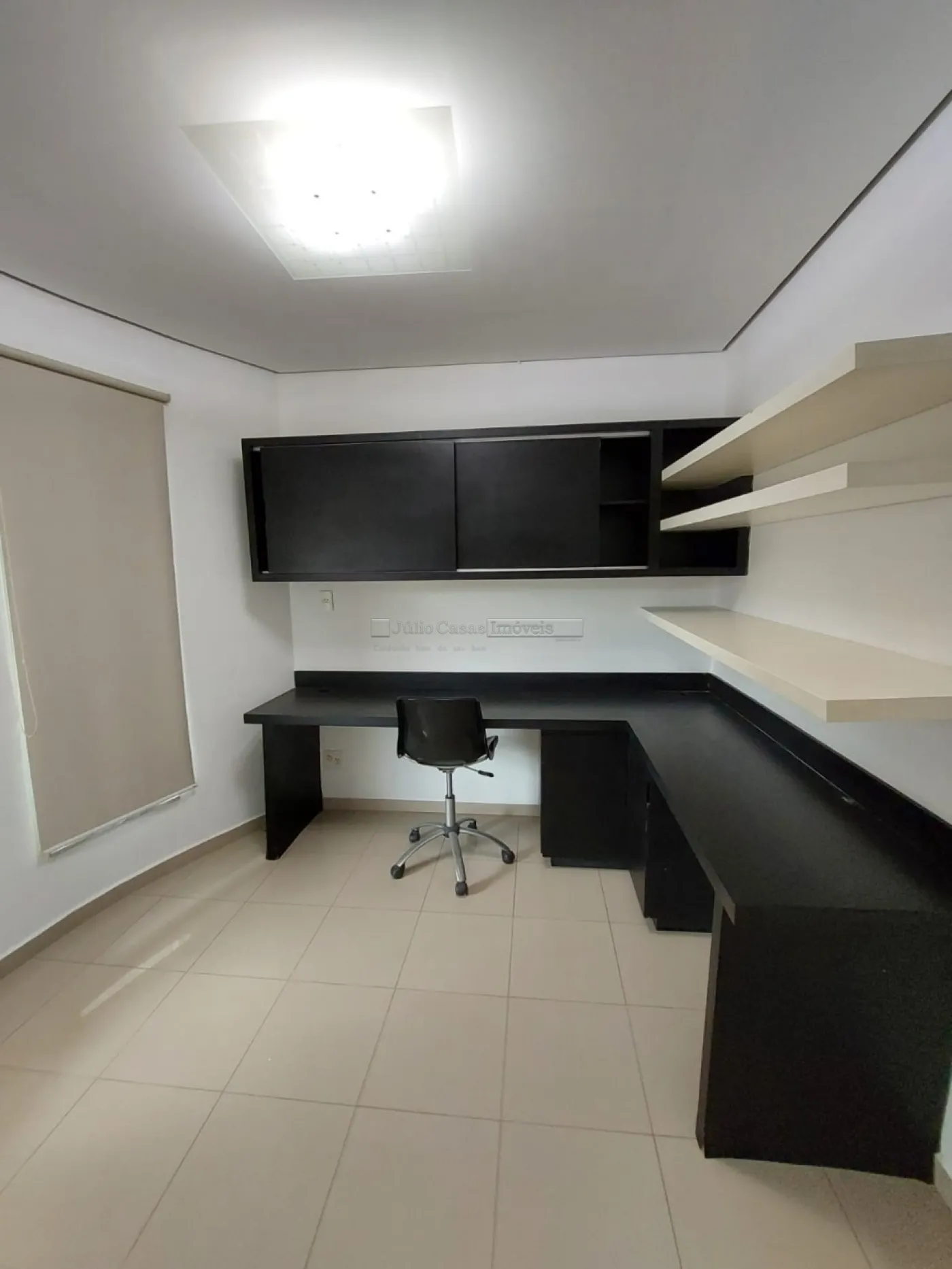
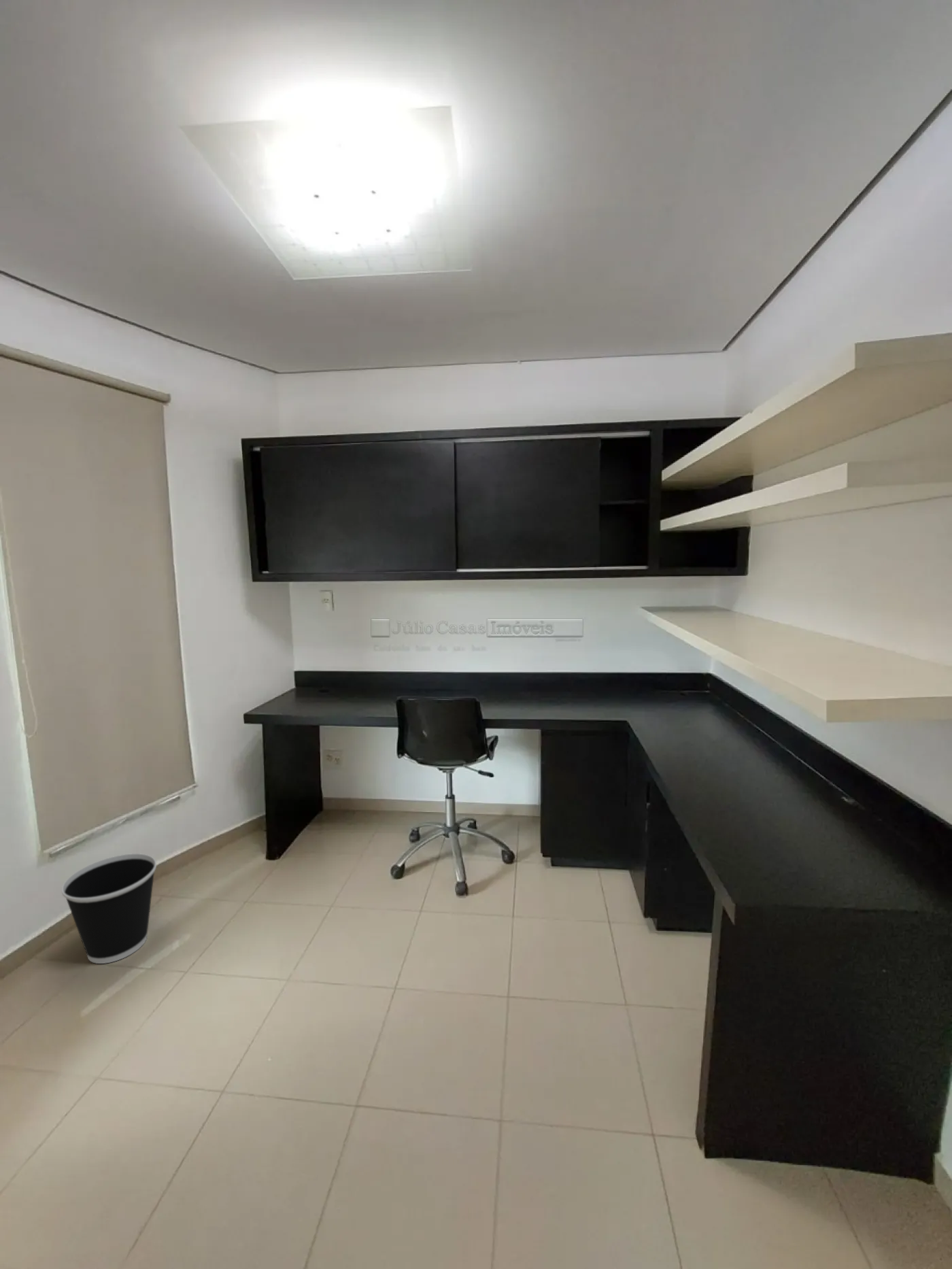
+ wastebasket (114, 910)
